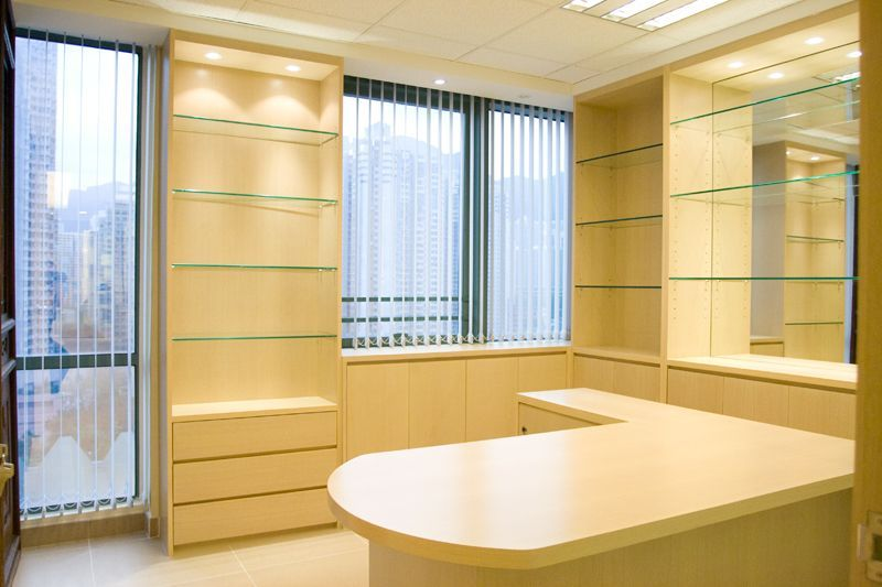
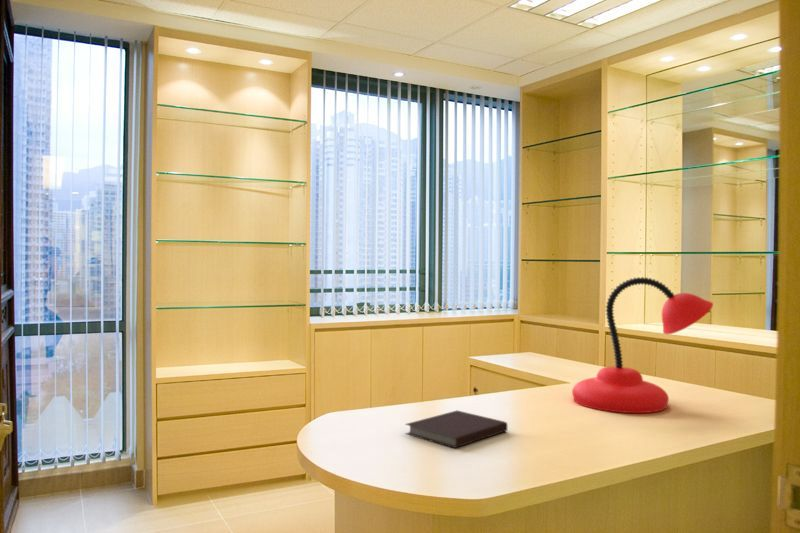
+ desk lamp (619, 340)
+ notebook (456, 428)
